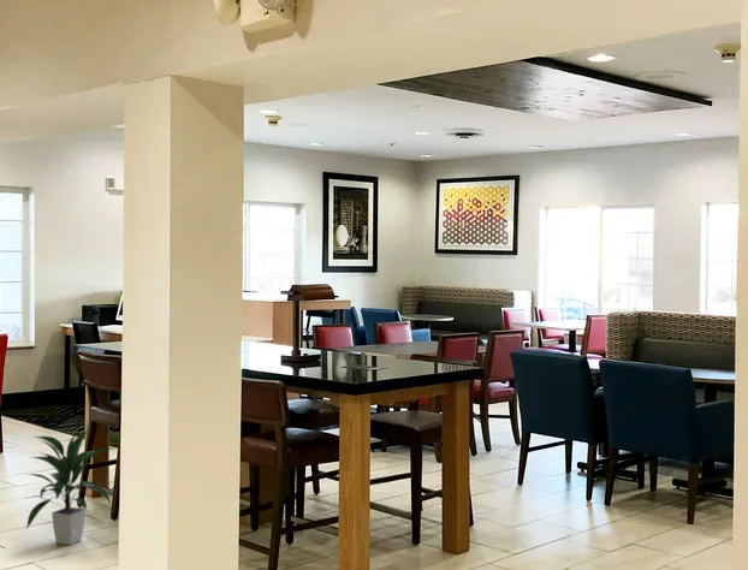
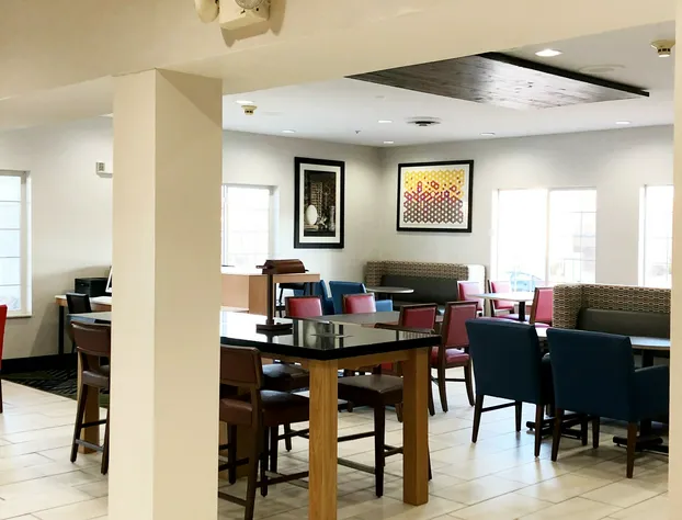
- indoor plant (64, 483)
